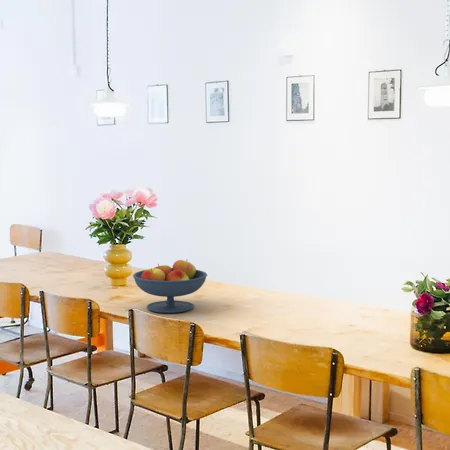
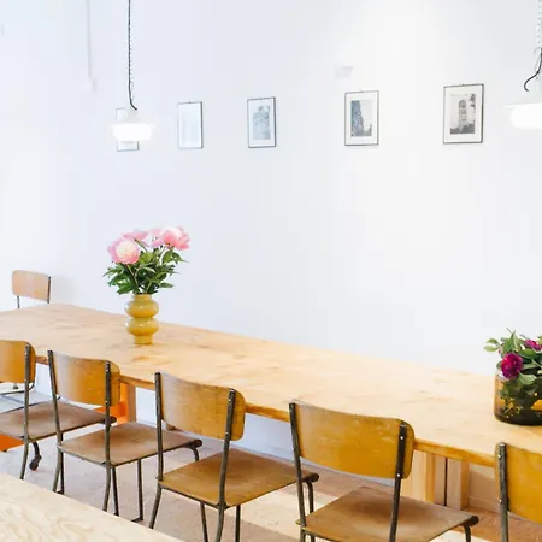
- fruit bowl (170, 285)
